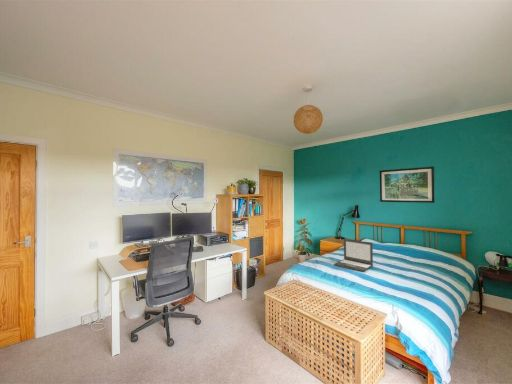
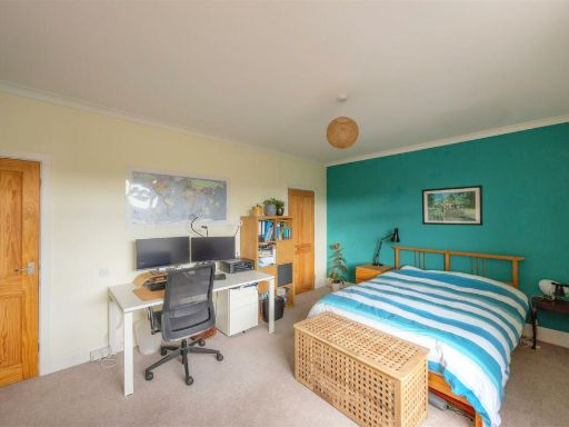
- laptop (353, 254)
